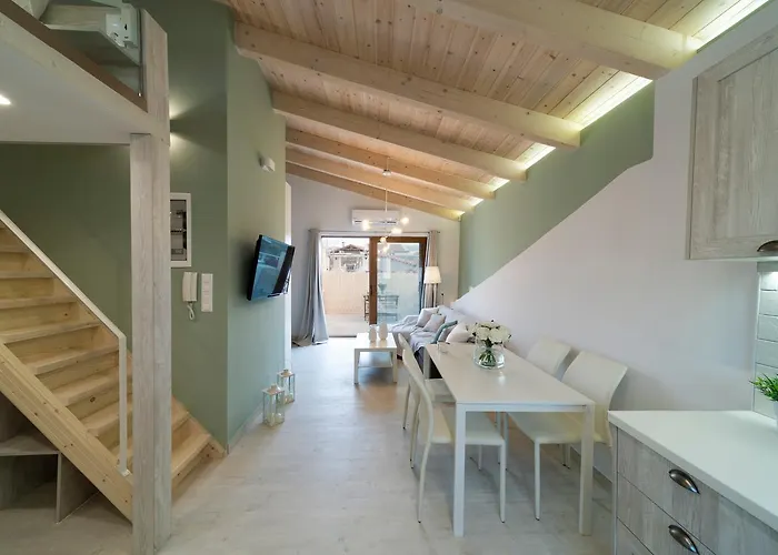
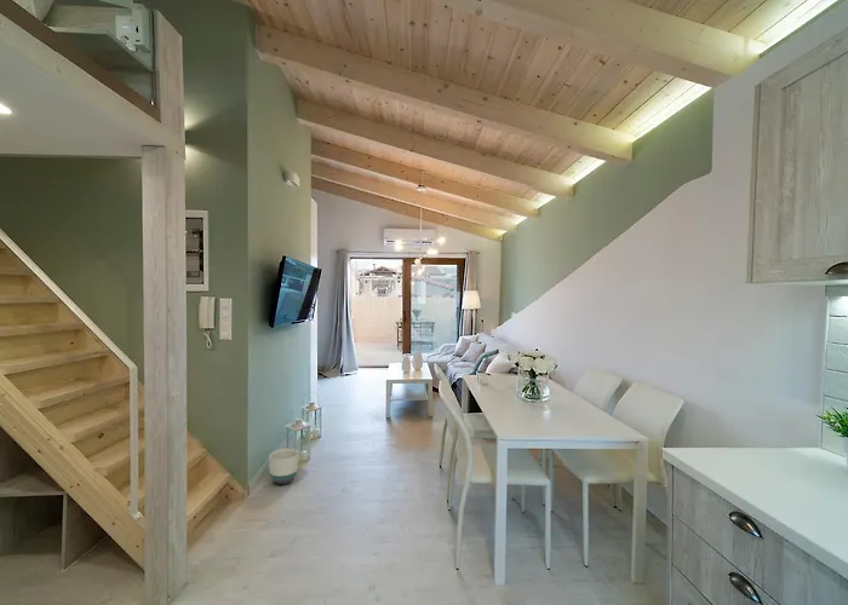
+ planter (283, 467)
